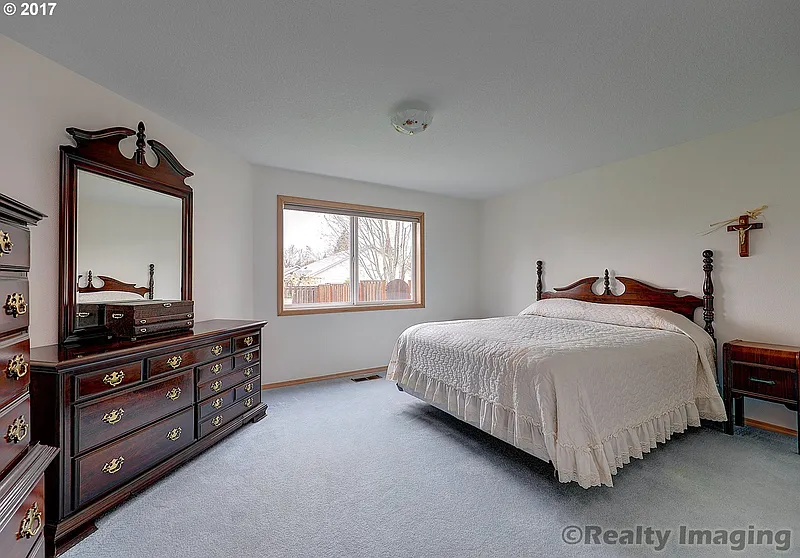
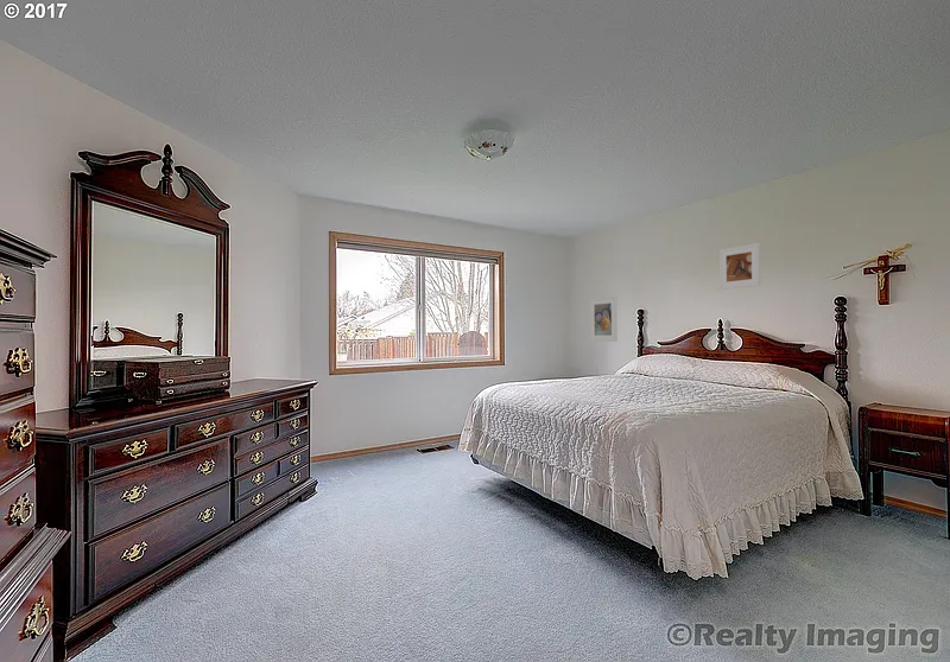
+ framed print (739, 267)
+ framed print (602, 319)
